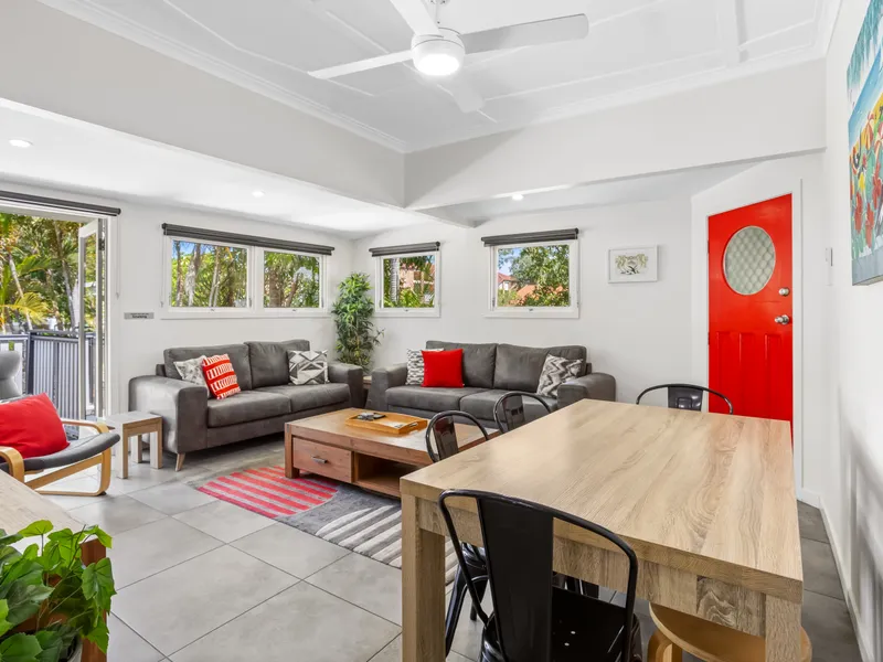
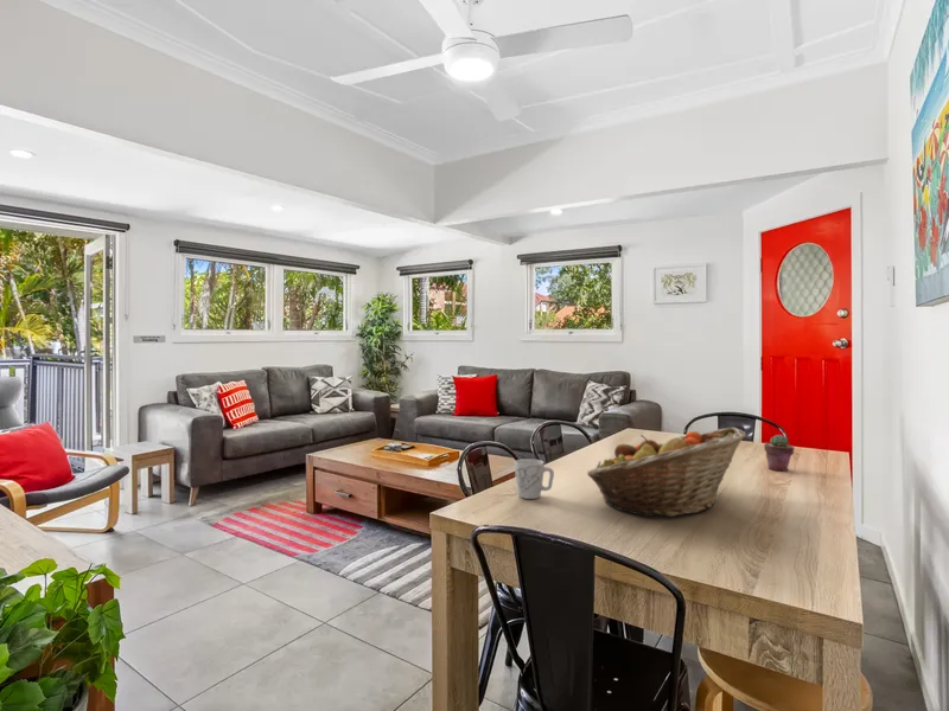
+ mug (534, 479)
+ fruit basket (665, 465)
+ potted succulent (778, 451)
